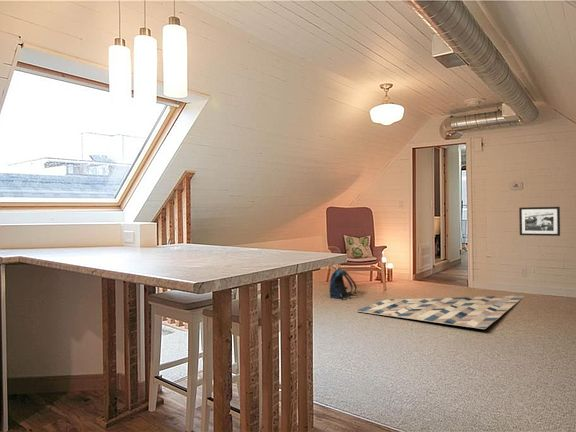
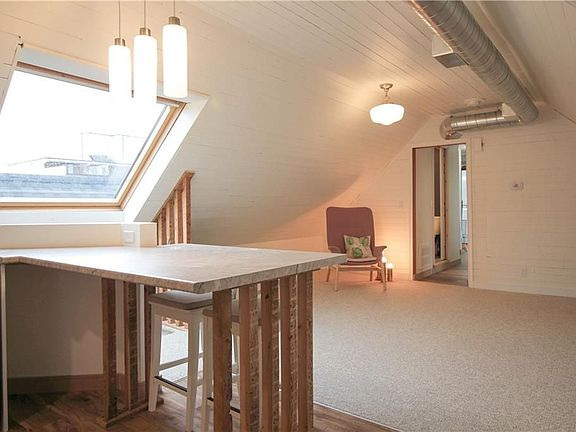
- rug (446, 302)
- picture frame (539, 221)
- backpack (343, 282)
